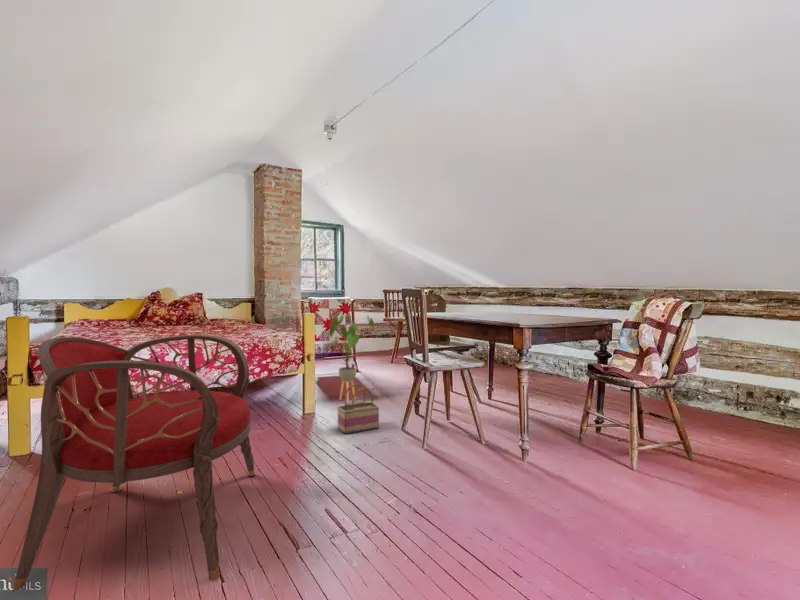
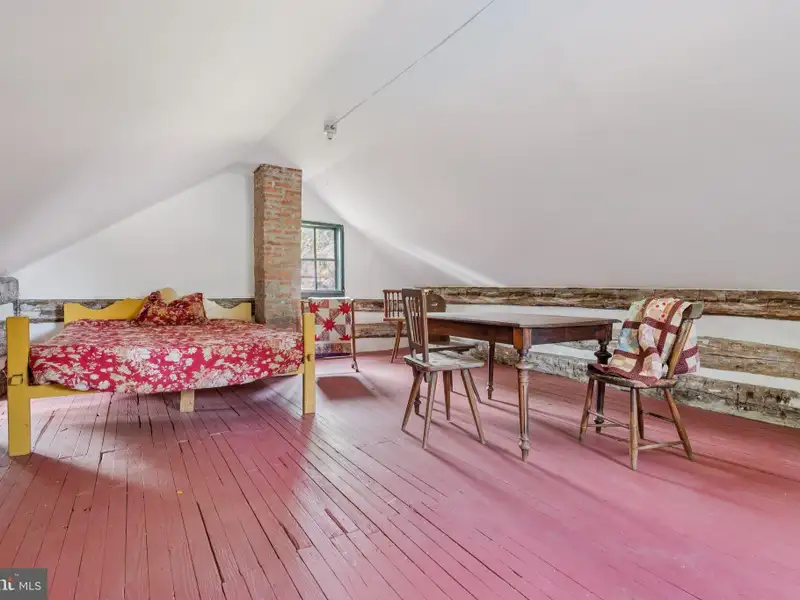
- armchair (155, 430)
- house plant (347, 357)
- basket (358, 407)
